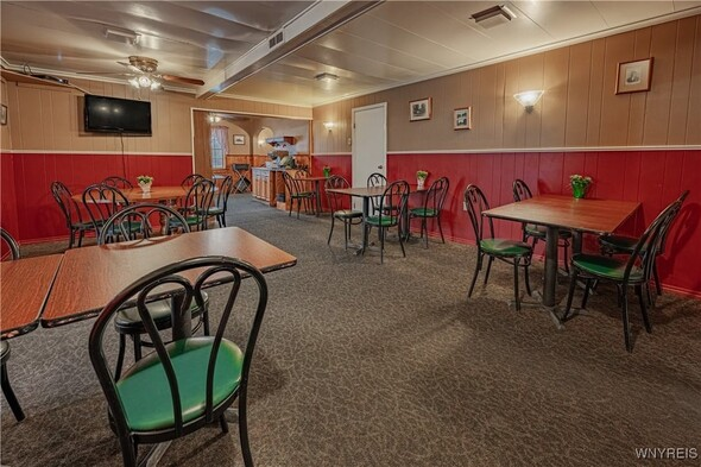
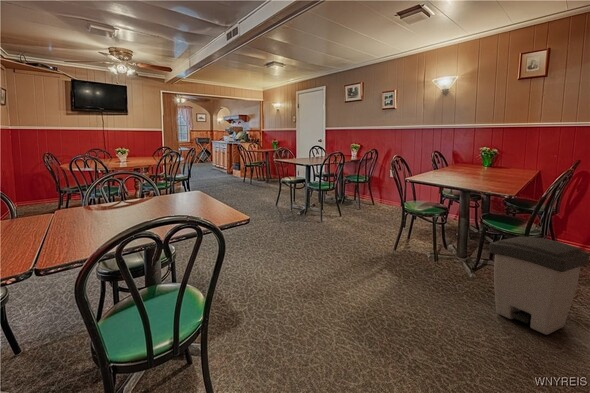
+ trash can (533, 281)
